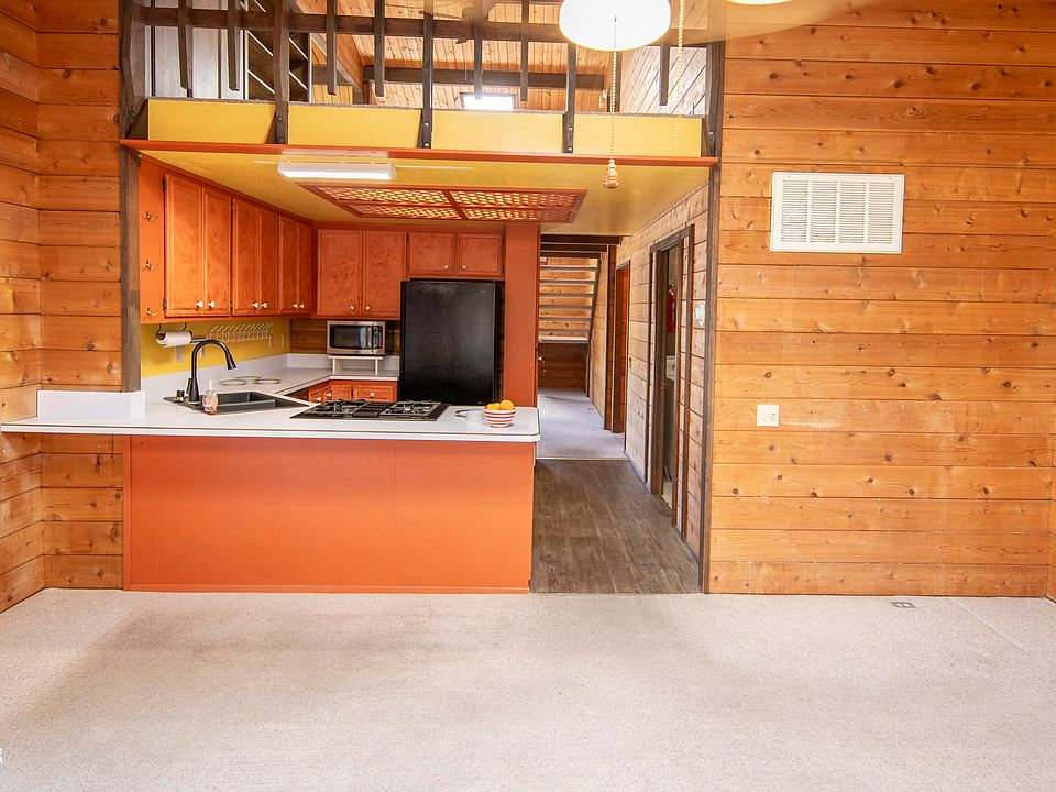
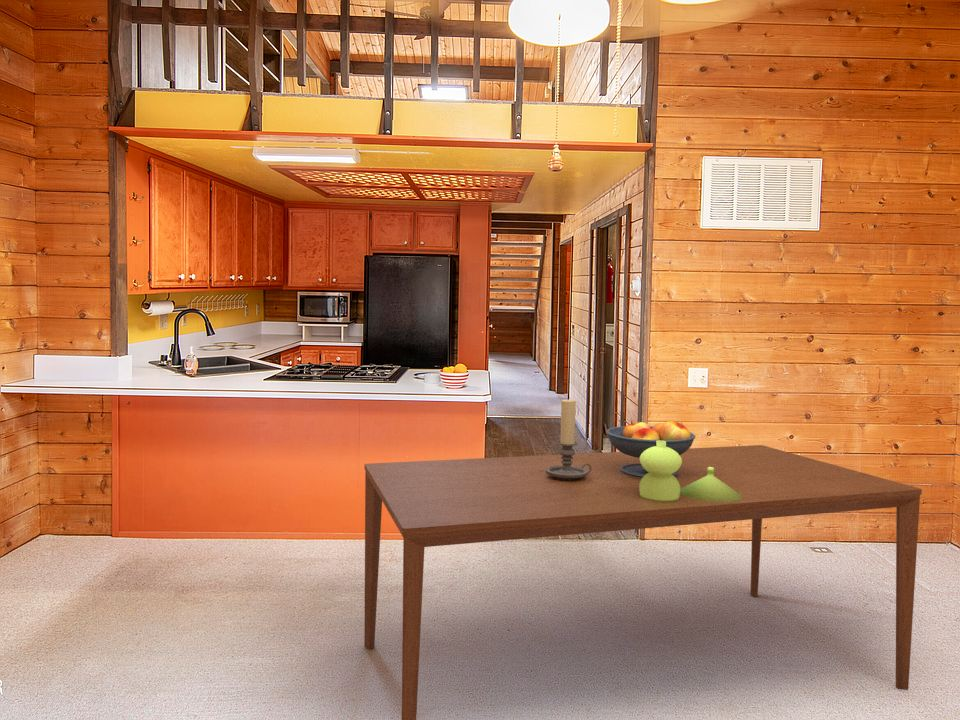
+ dining table (620, 530)
+ fruit bowl (649, 444)
+ candle holder (571, 437)
+ vase (681, 463)
